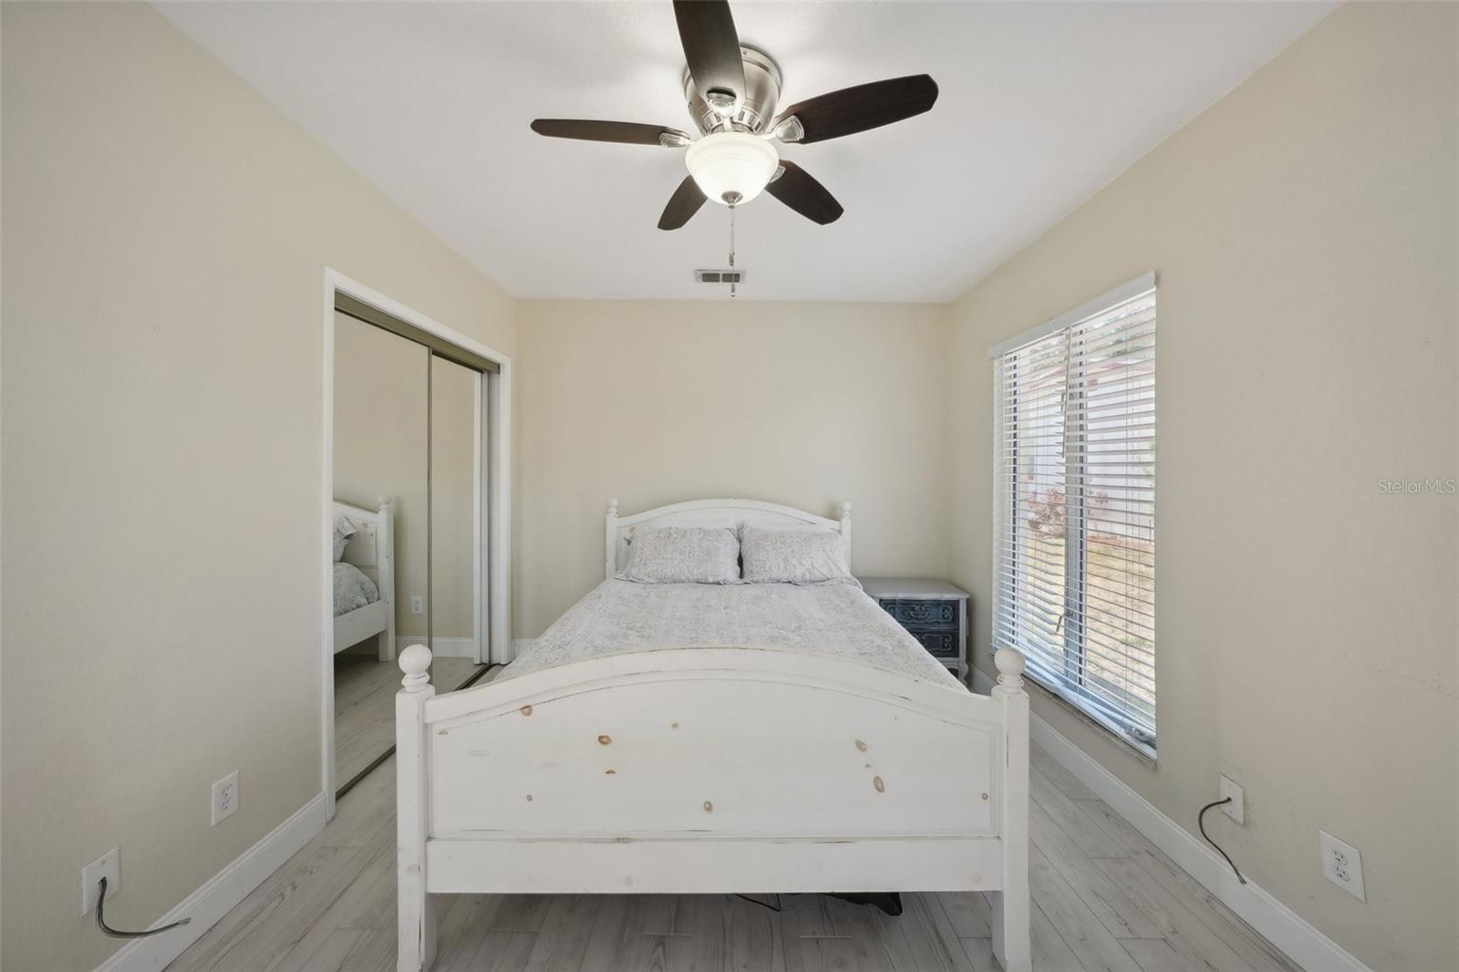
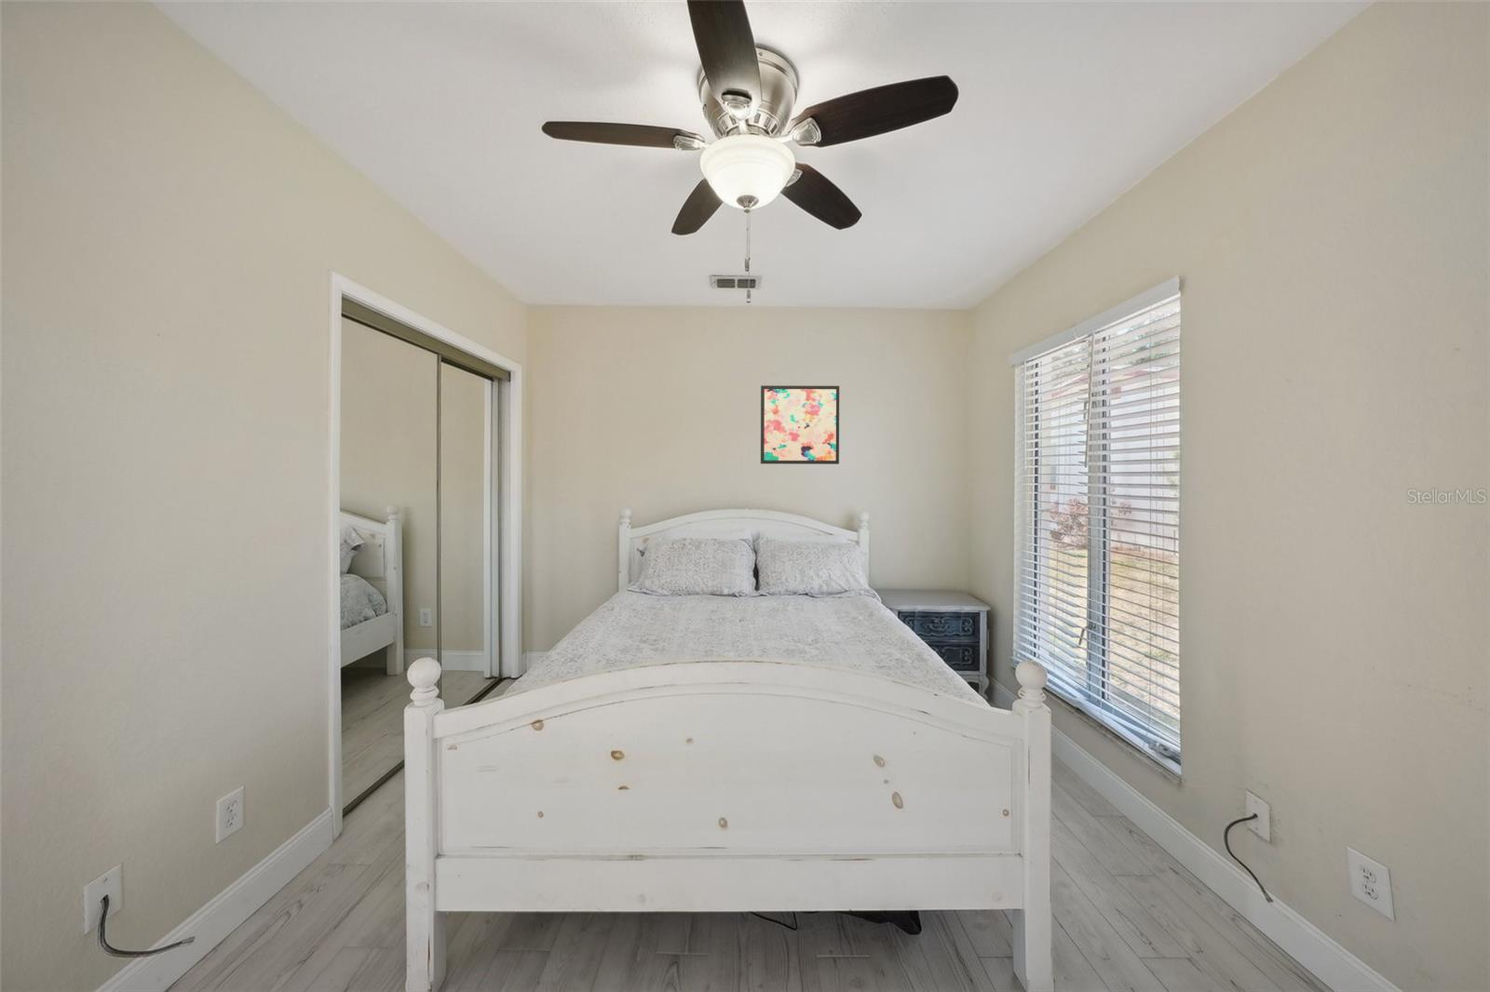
+ wall art (799, 424)
